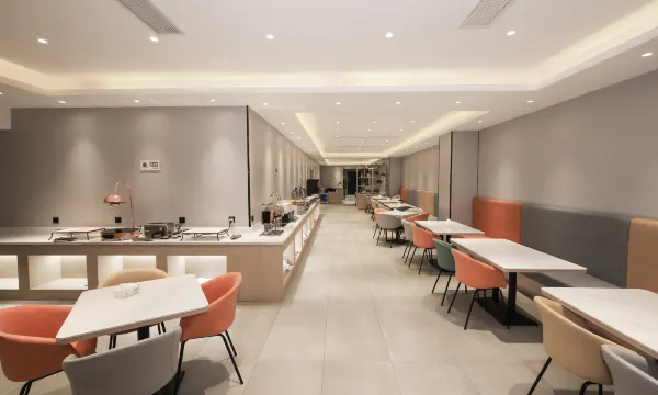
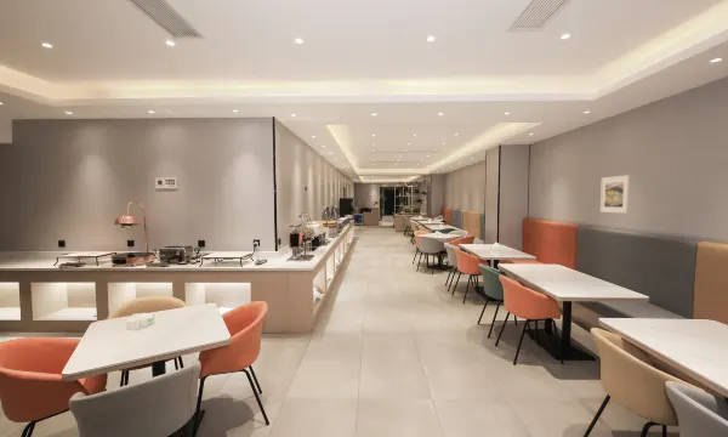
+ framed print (614, 194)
